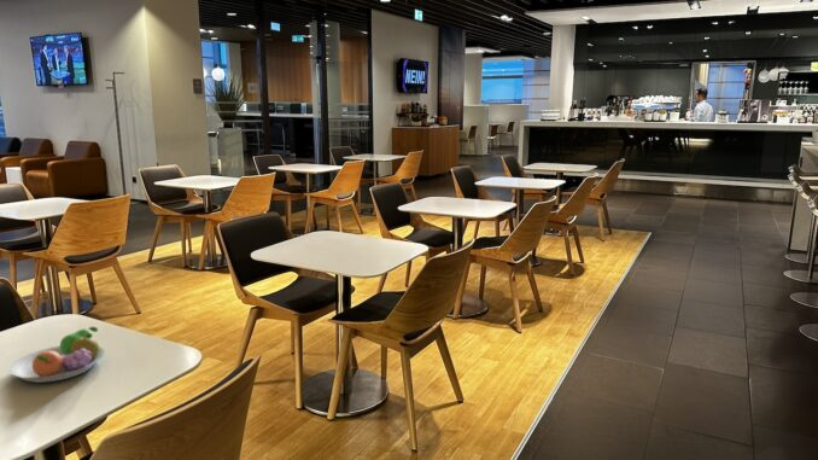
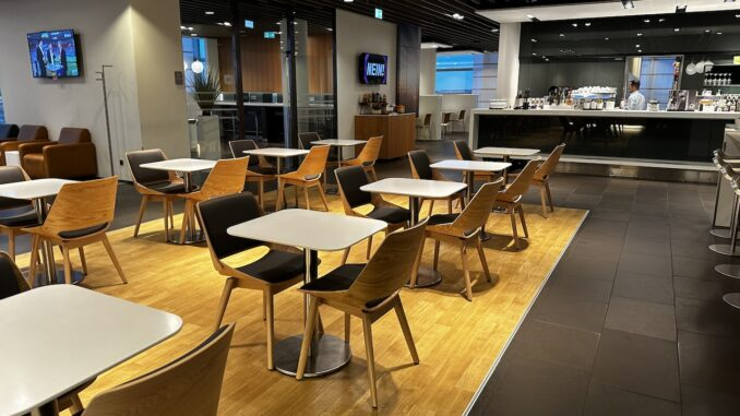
- fruit bowl (60, 350)
